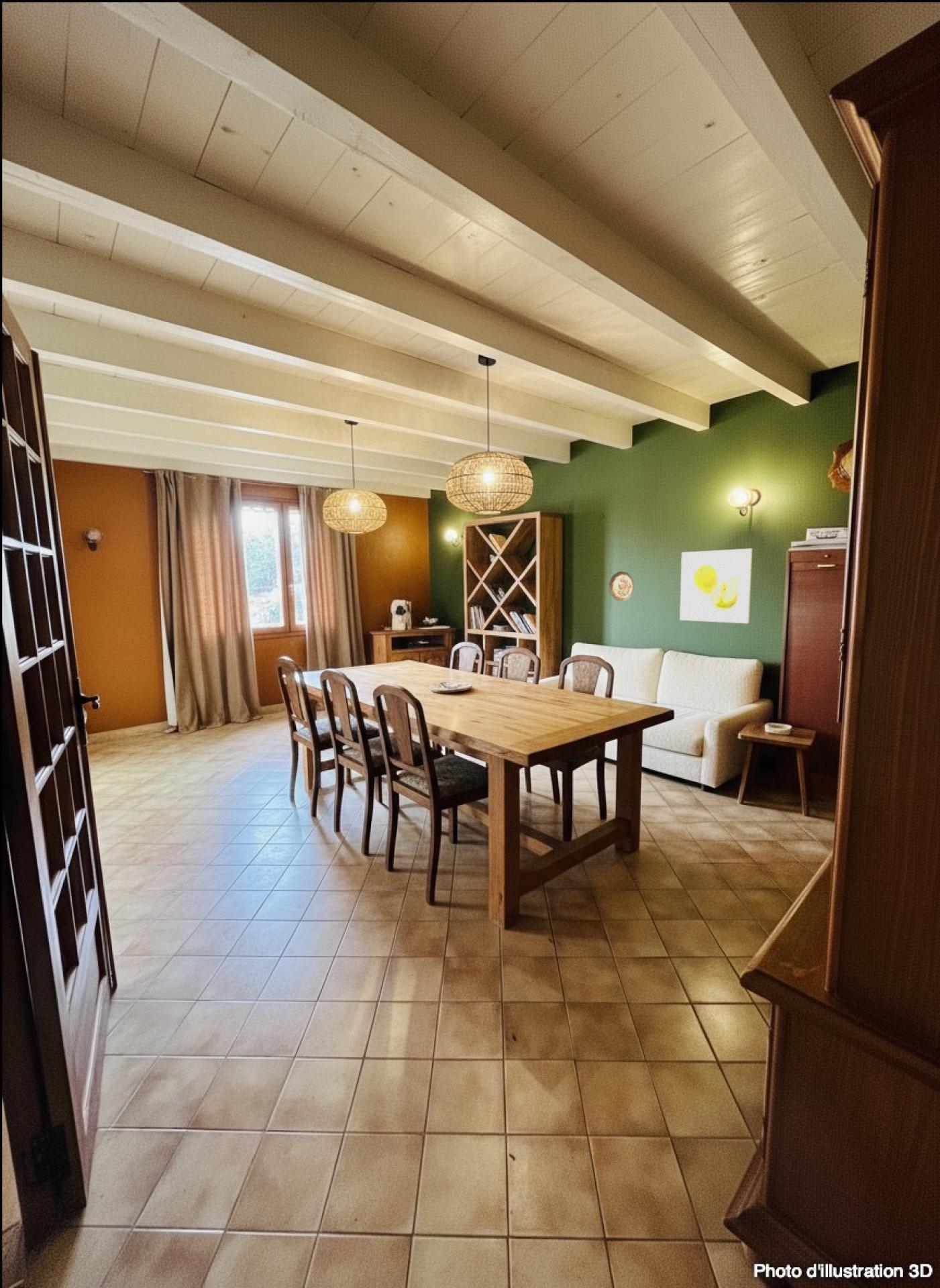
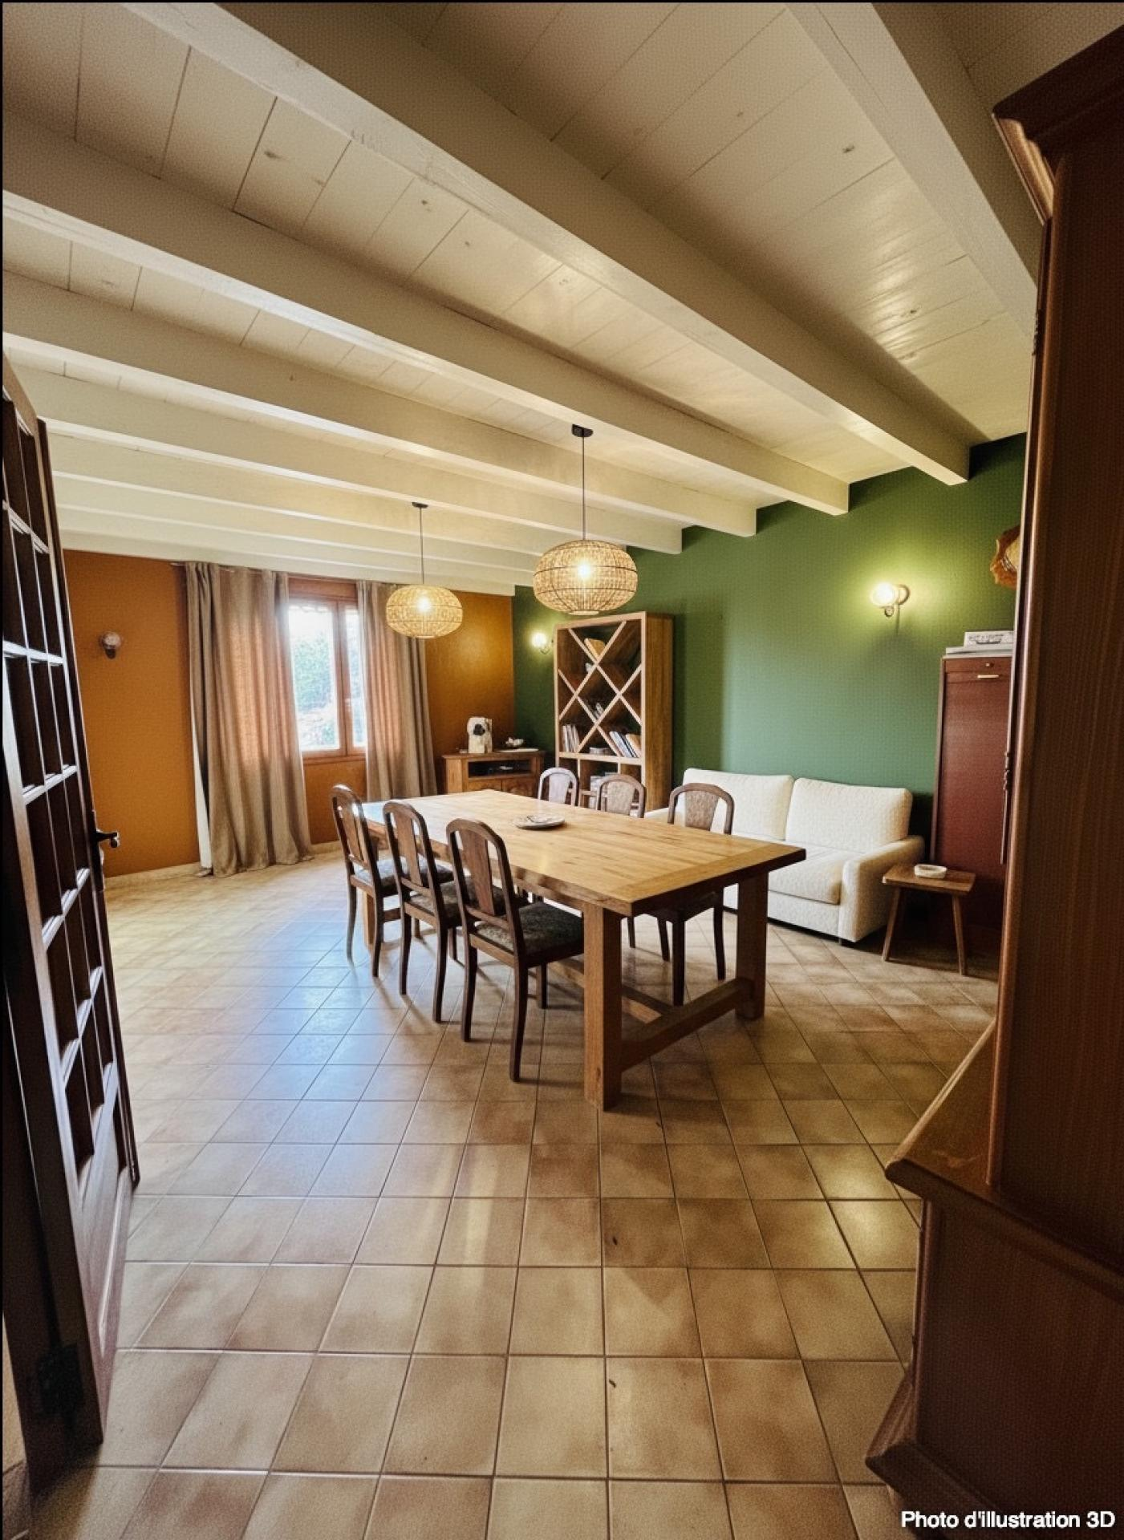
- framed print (714, 586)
- decorative plate (622, 586)
